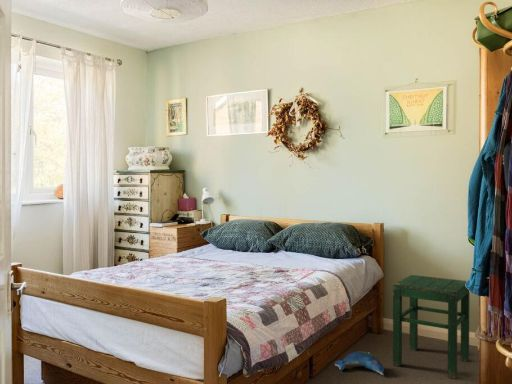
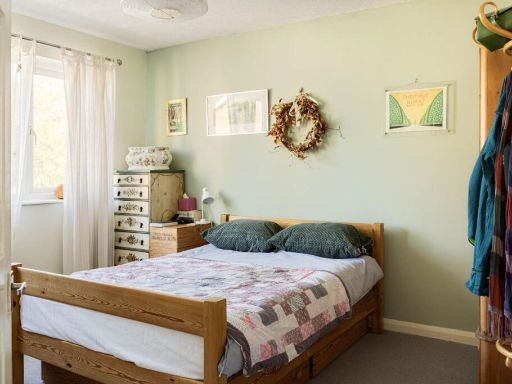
- plush toy (361, 361)
- stool (431, 322)
